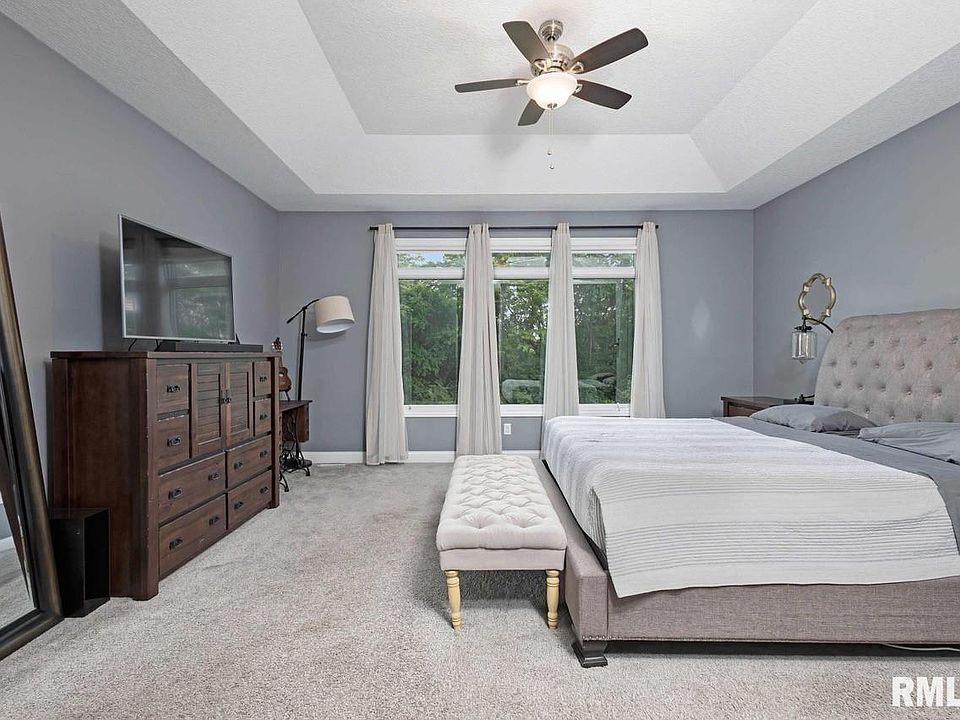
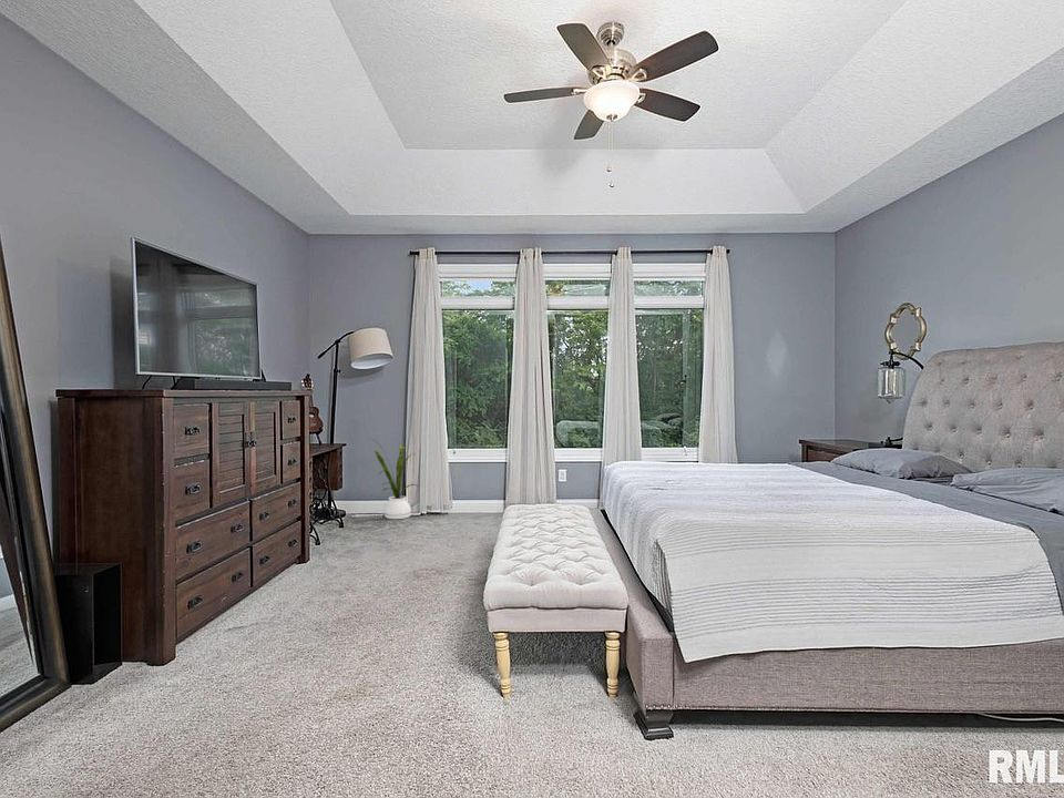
+ house plant (393, 477)
